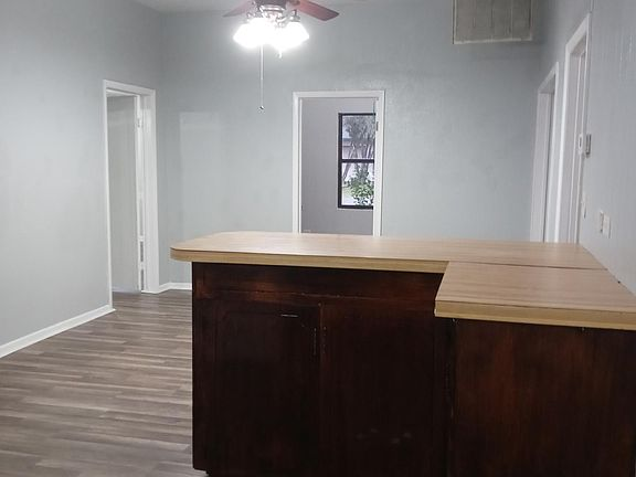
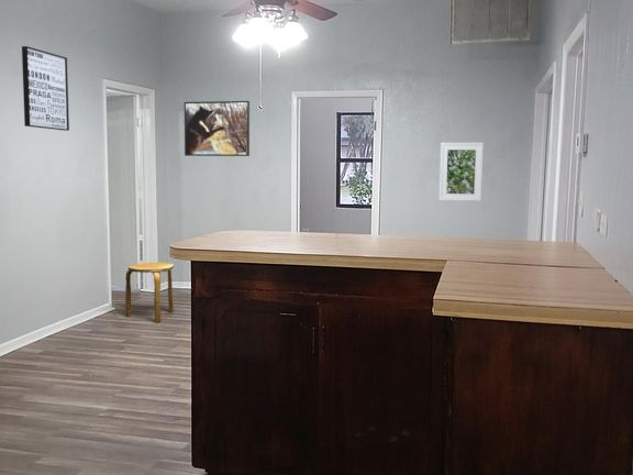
+ wall art (46, 90)
+ stool (155, 291)
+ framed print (460, 172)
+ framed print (216, 129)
